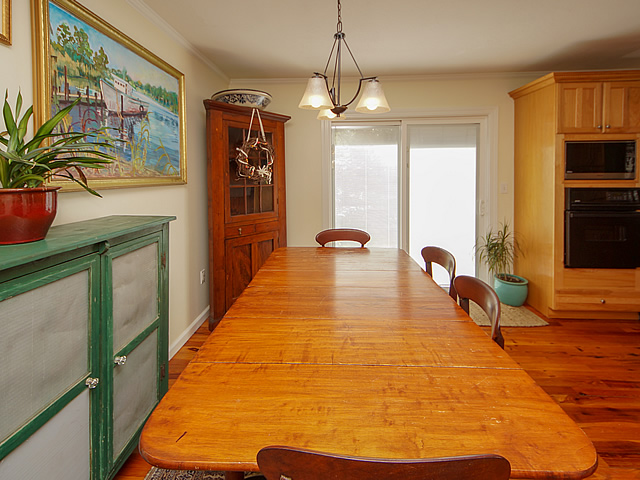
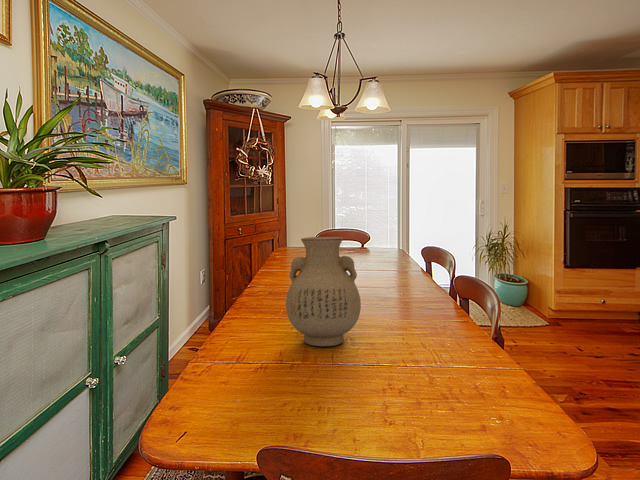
+ vase (323, 289)
